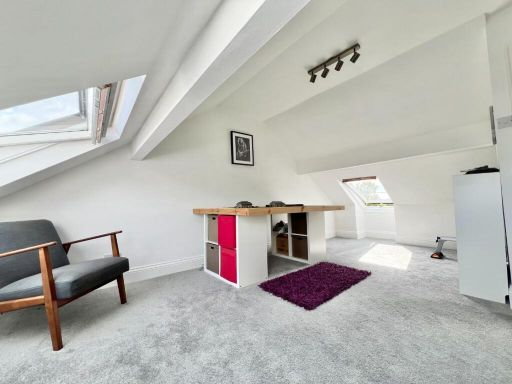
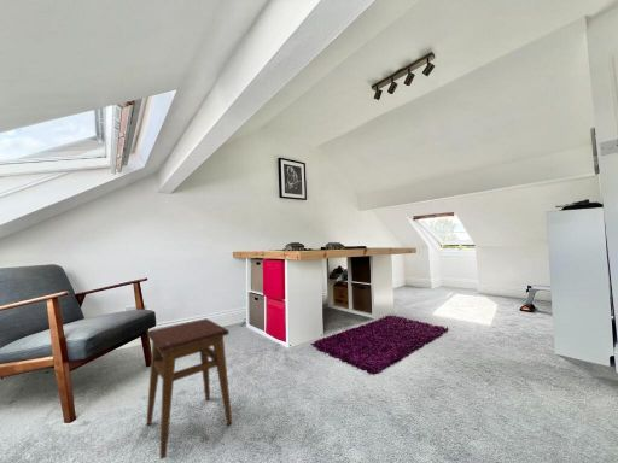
+ stool (188, 375)
